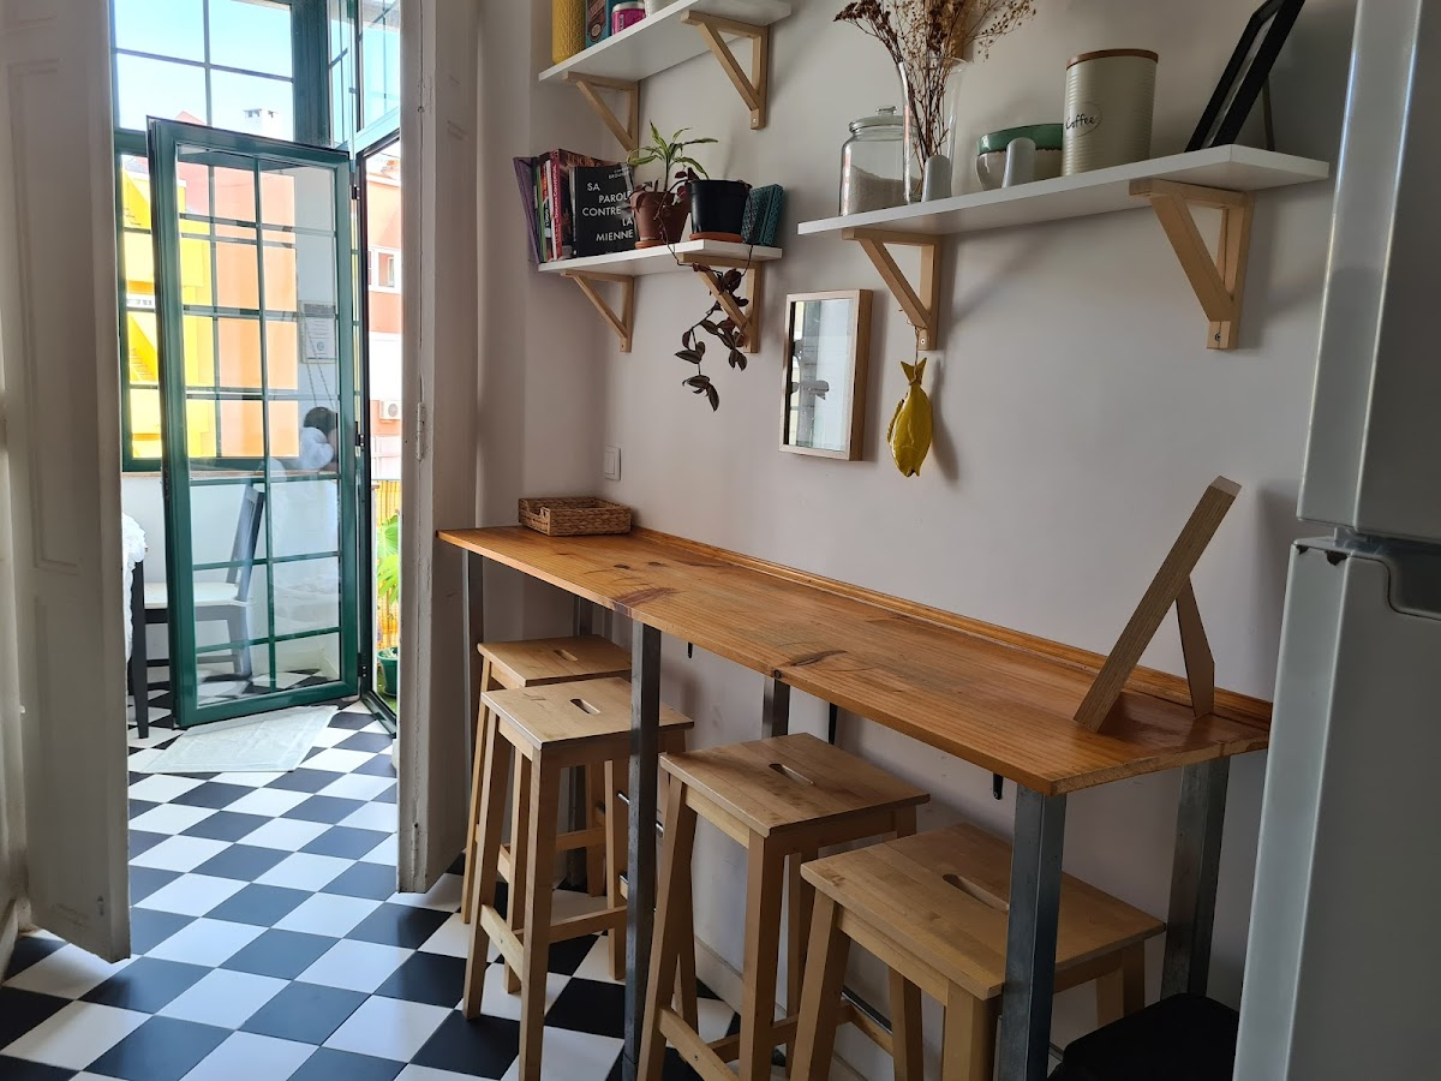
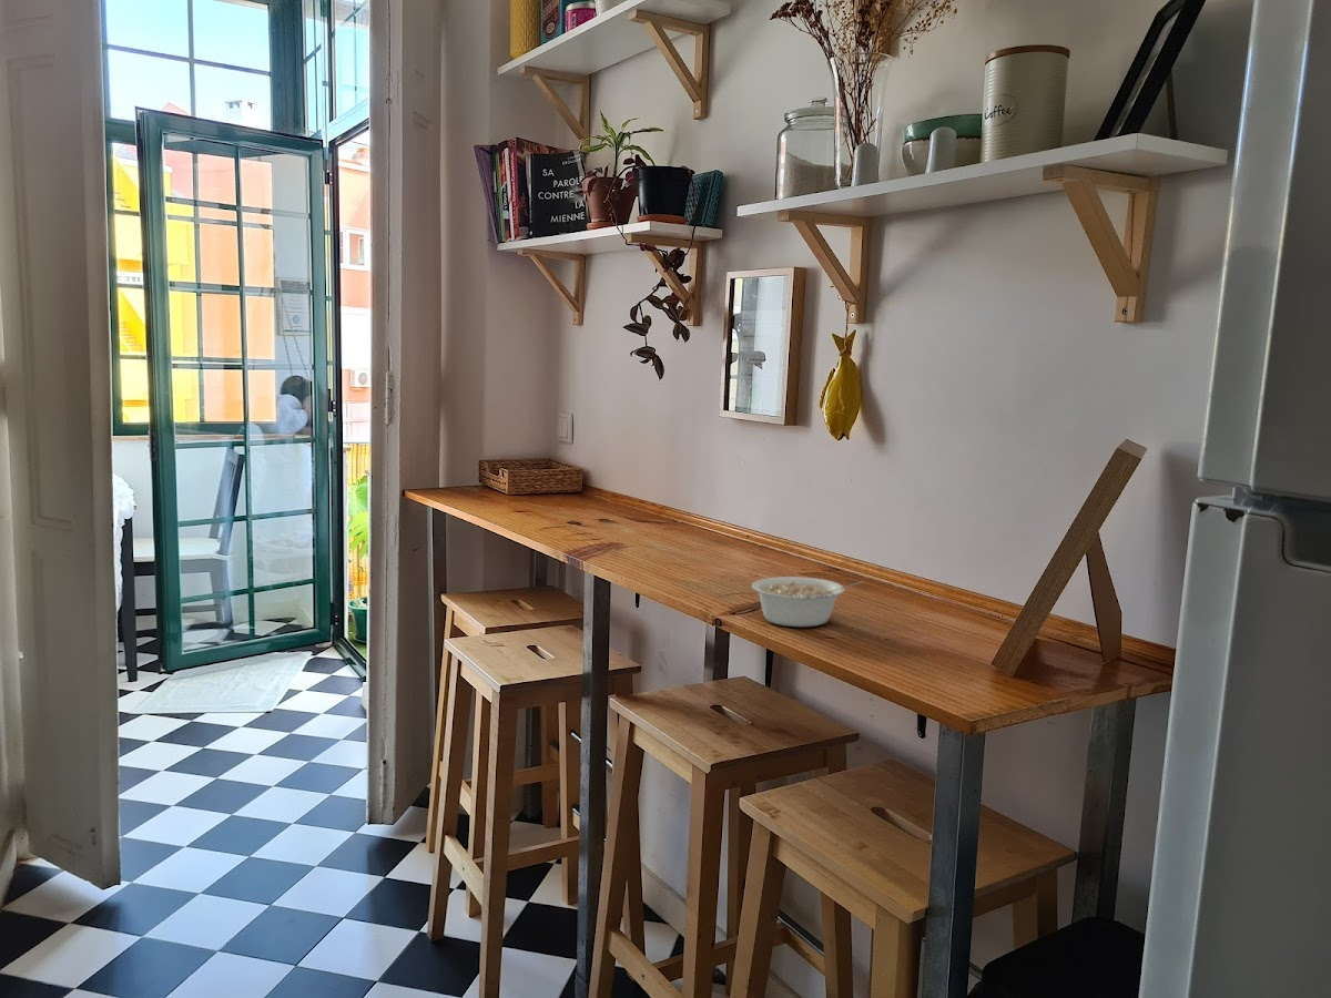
+ legume (800, 599)
